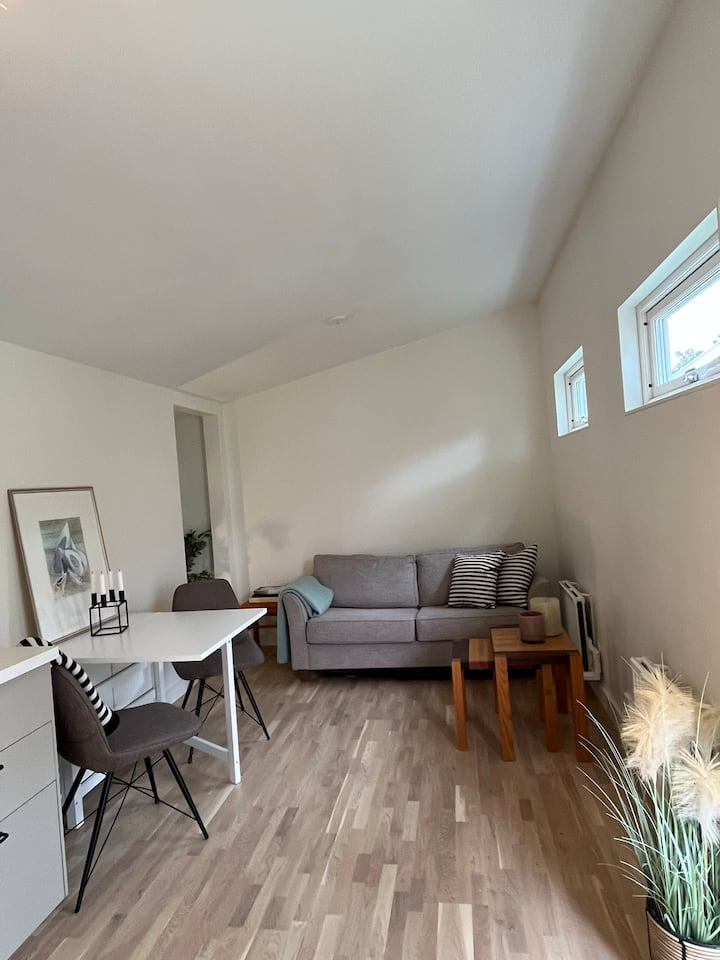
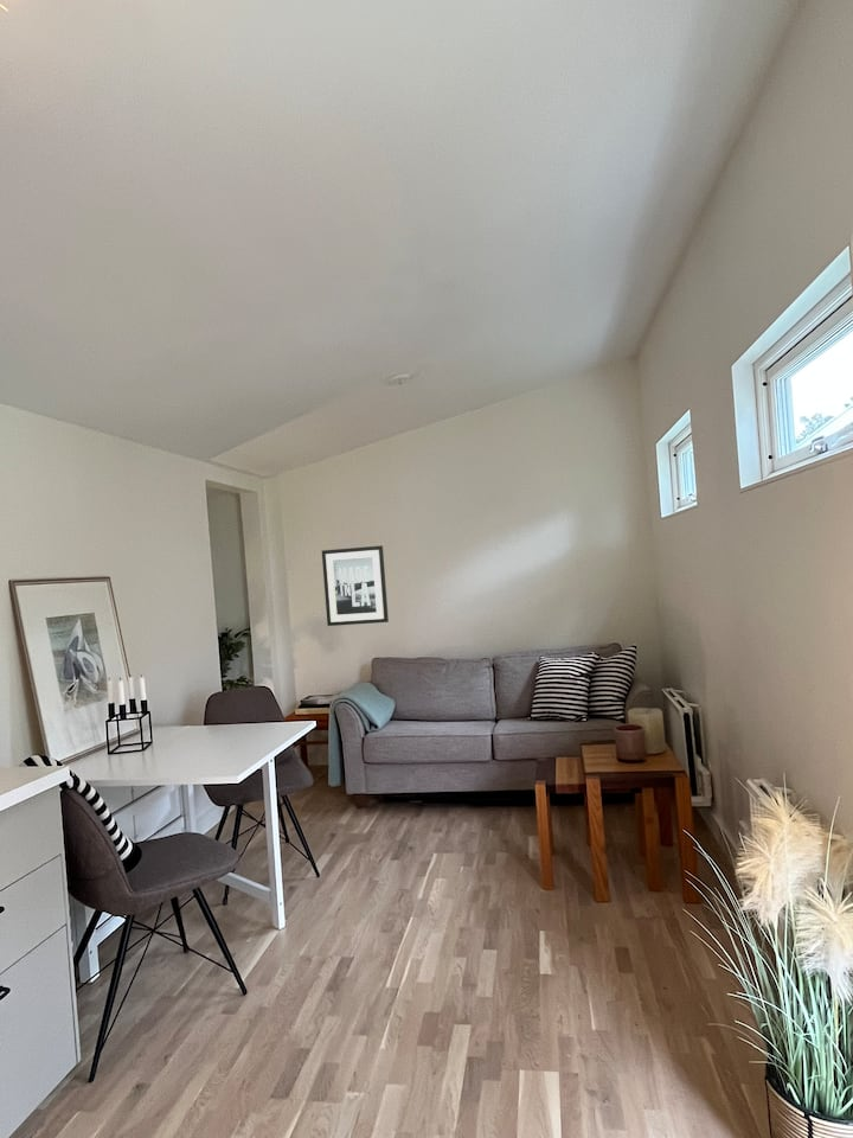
+ wall art (354, 586)
